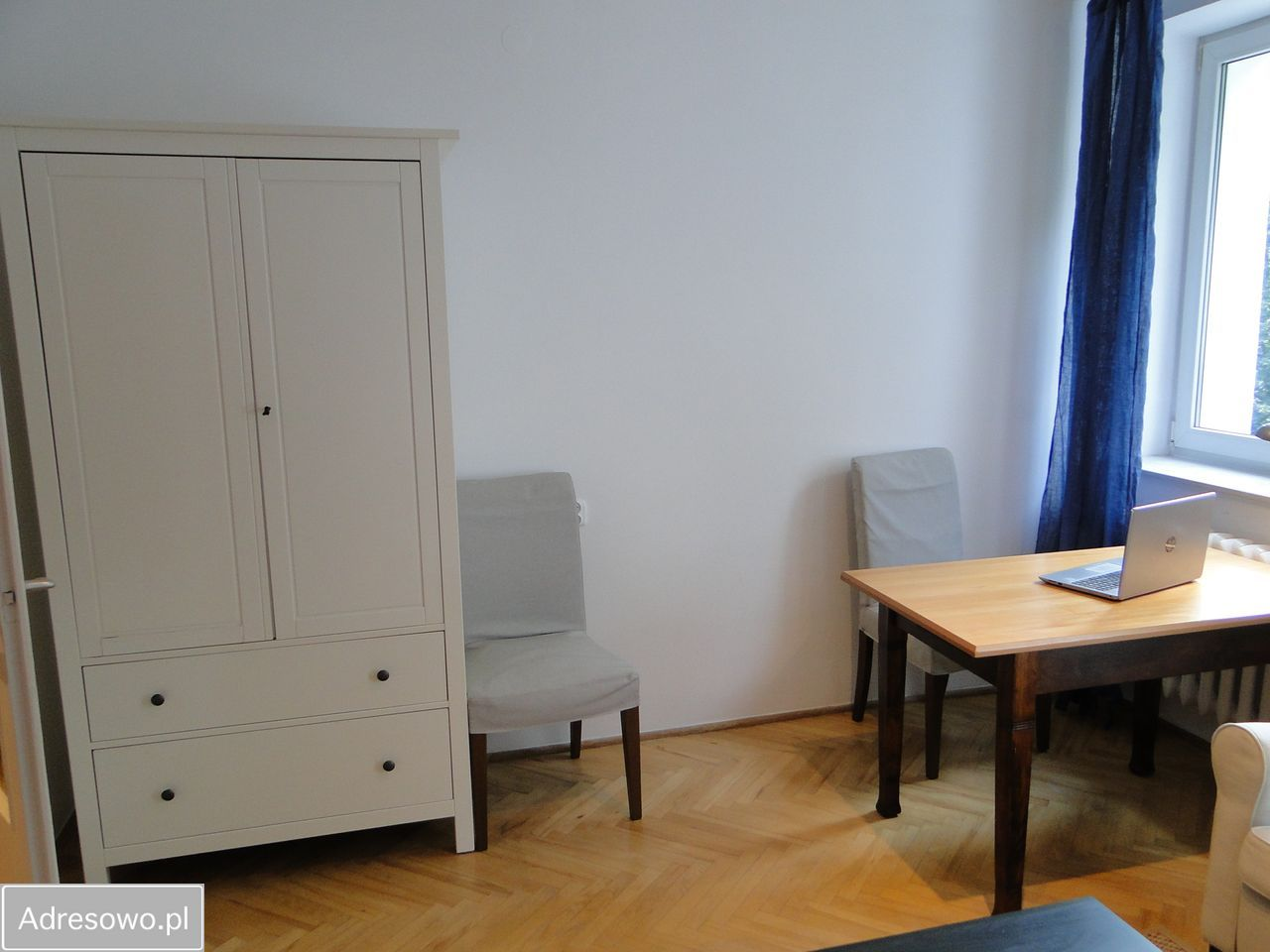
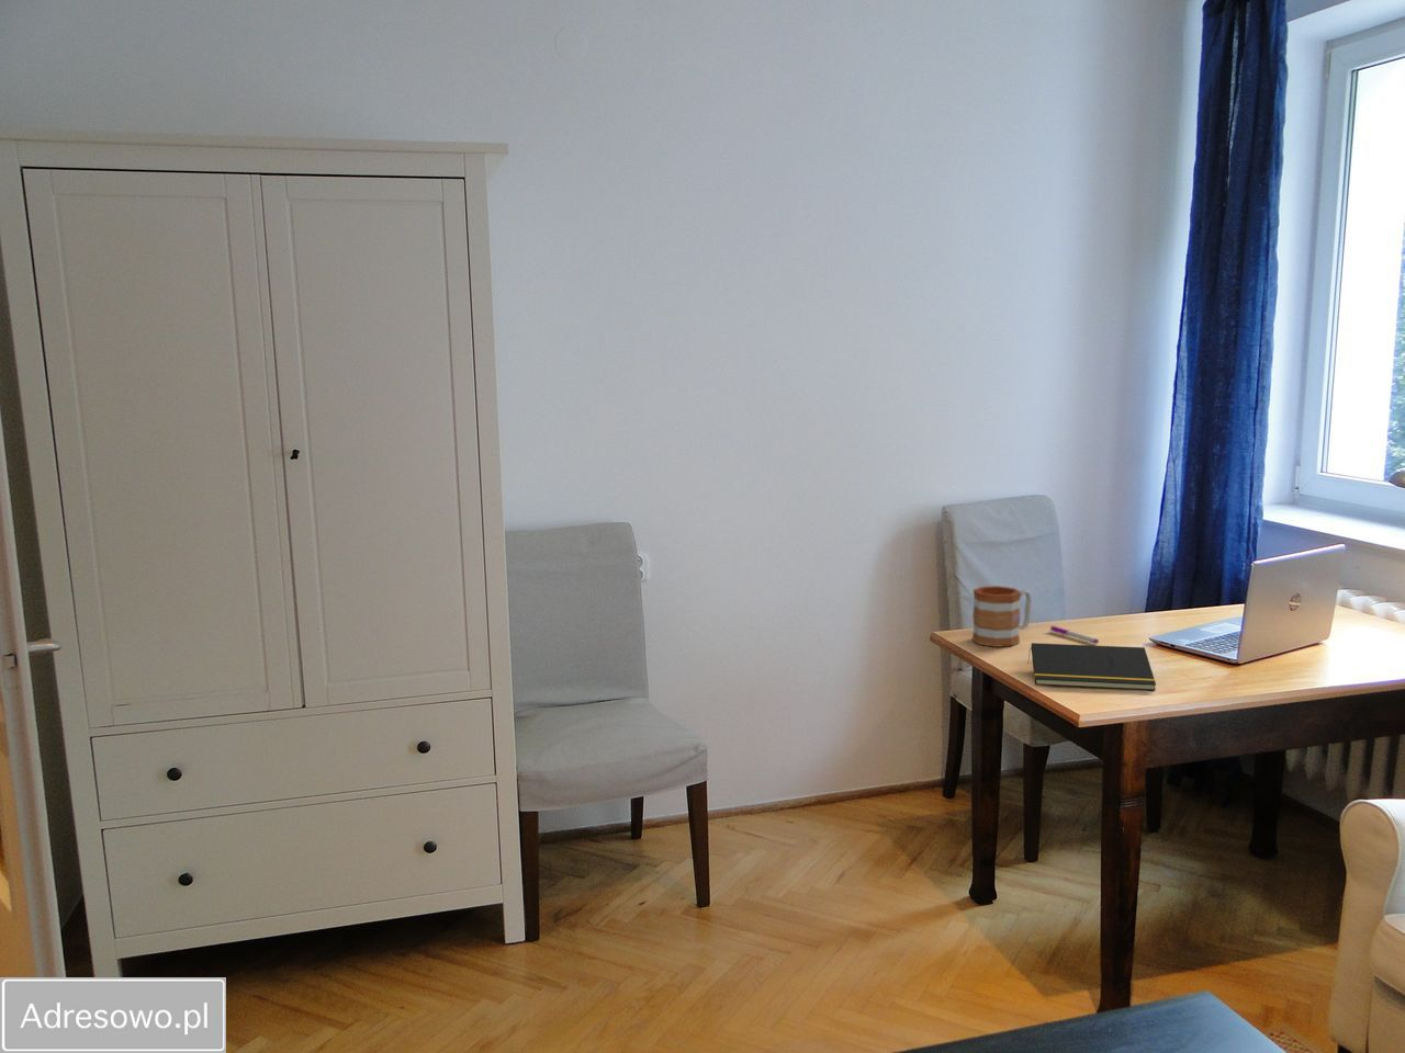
+ pen (1073, 634)
+ mug (1005, 614)
+ notepad (1090, 665)
